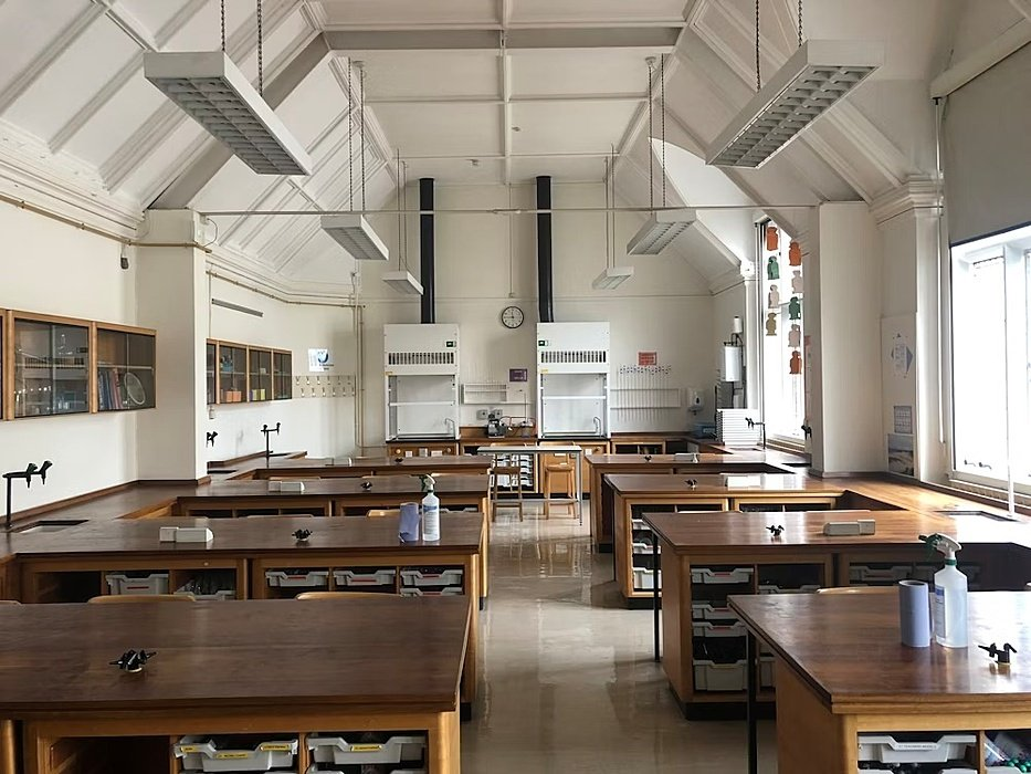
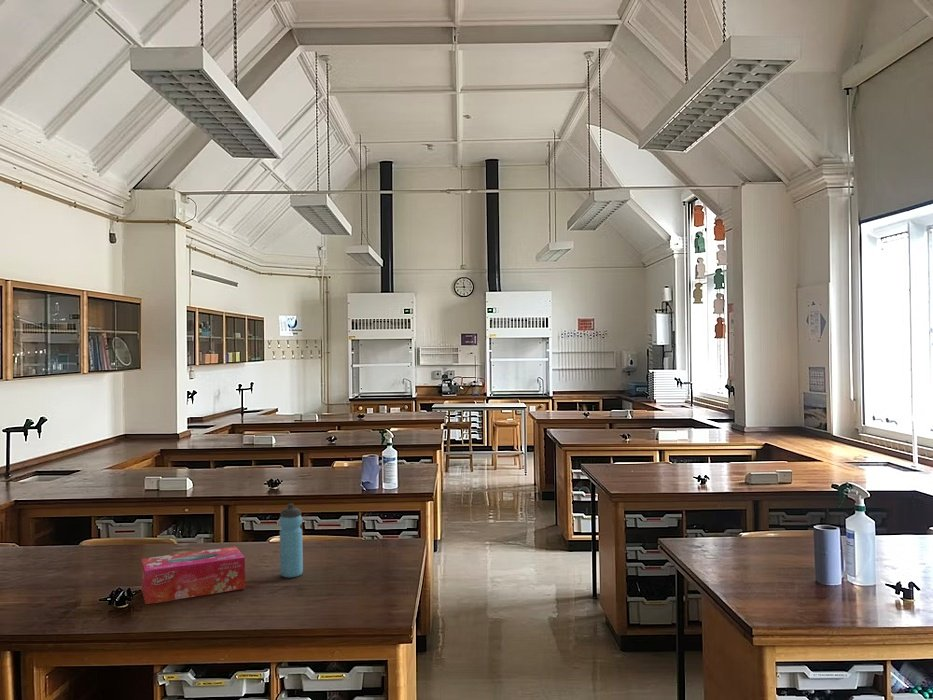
+ tissue box (193, 573)
+ water bottle (291, 539)
